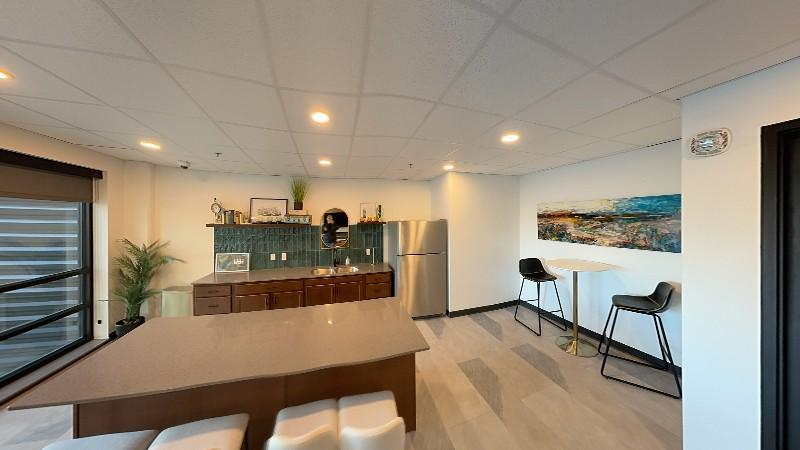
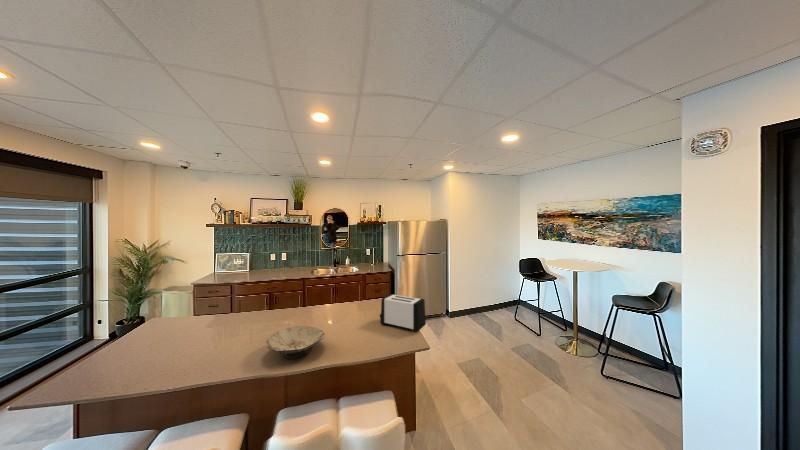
+ bowl (296, 343)
+ toaster (402, 311)
